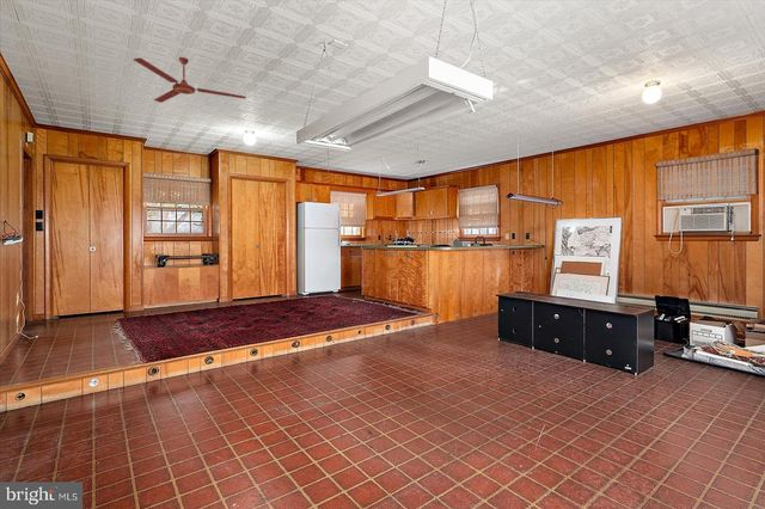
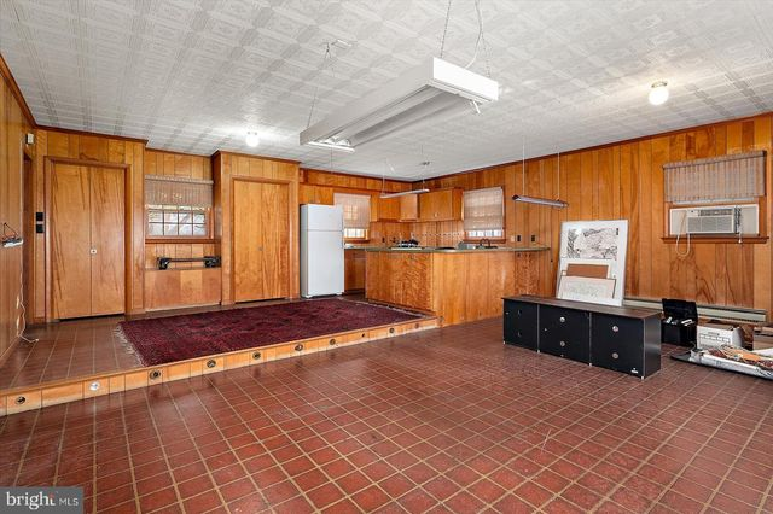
- ceiling fan (191, 86)
